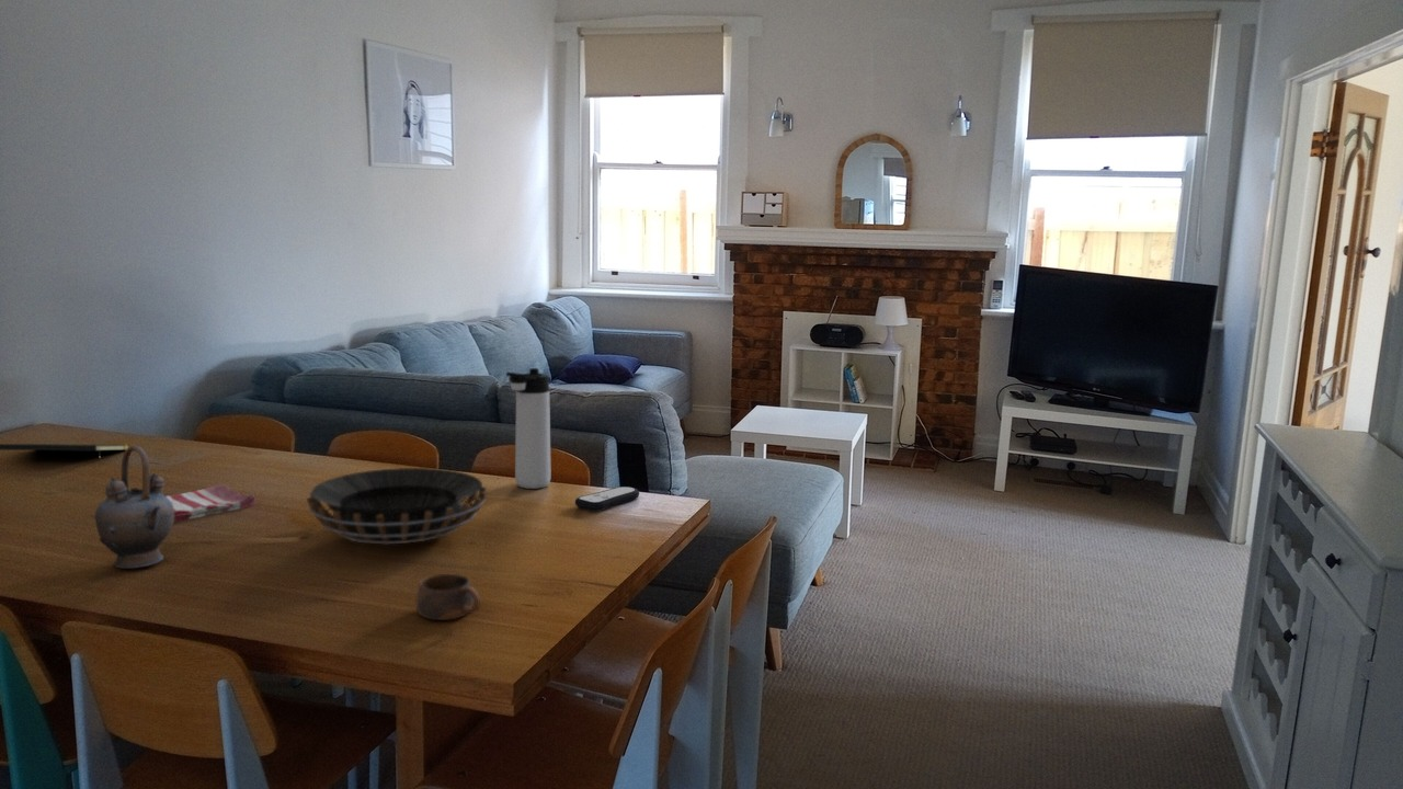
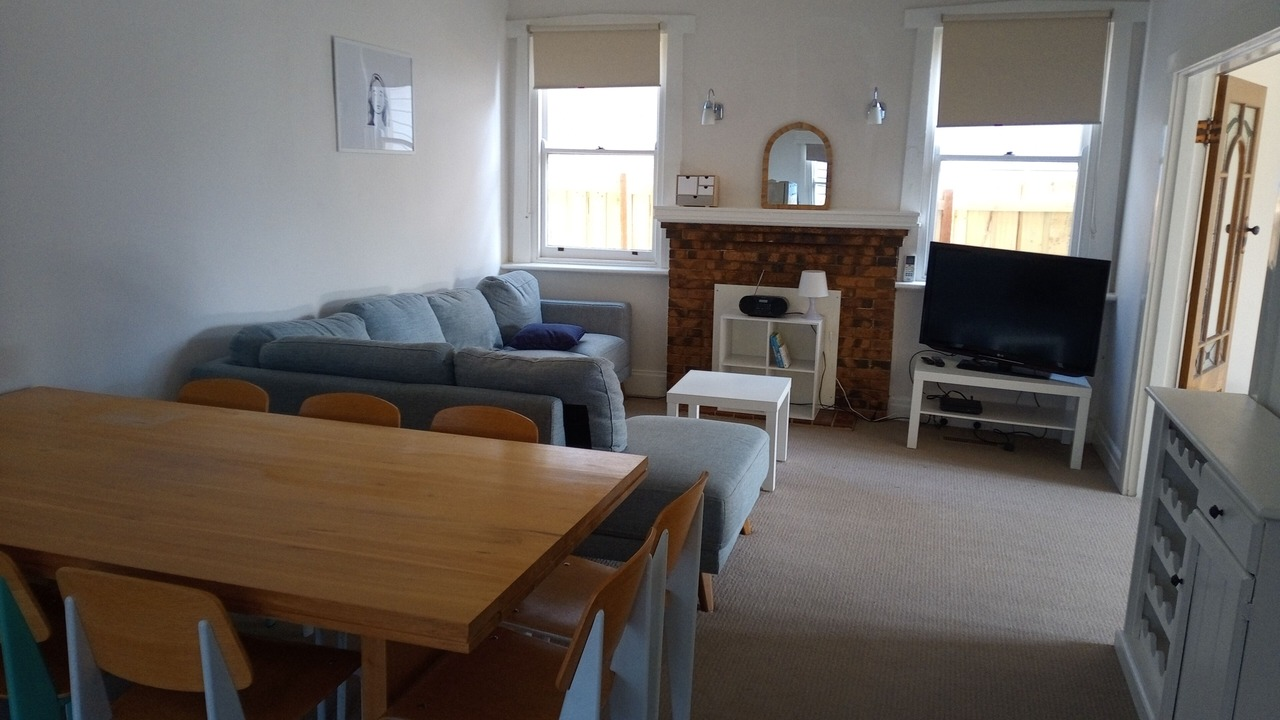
- dish towel (185, 503)
- teapot (138, 506)
- remote control (608, 498)
- cup (449, 598)
- notepad (66, 447)
- decorative bowl (398, 512)
- thermos bottle (527, 428)
